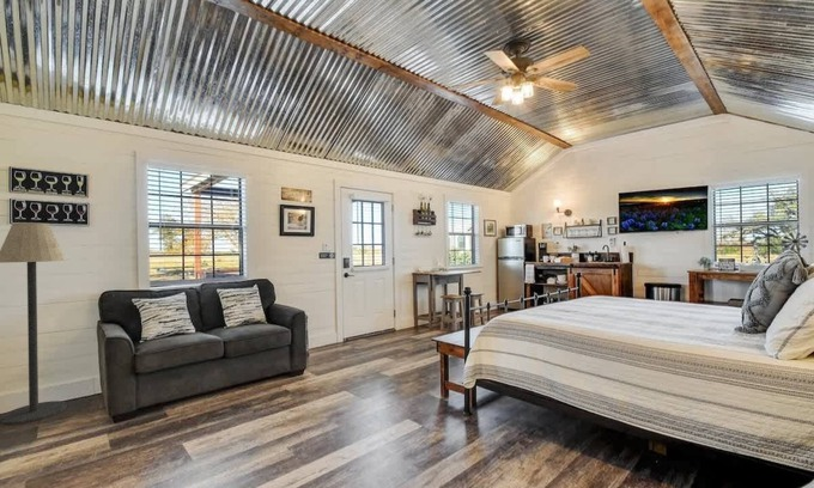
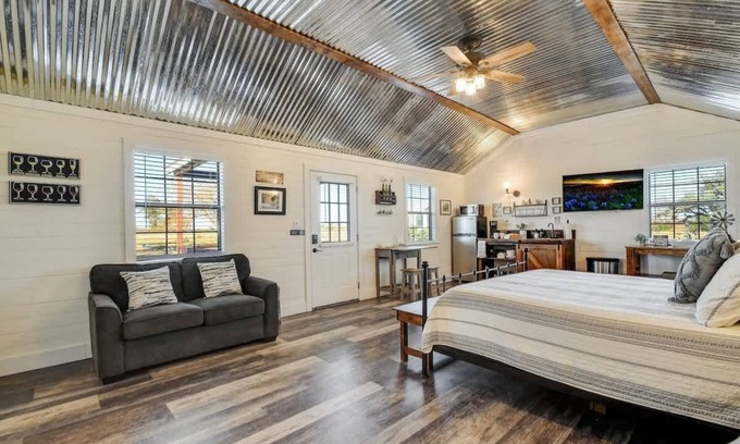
- floor lamp (32, 318)
